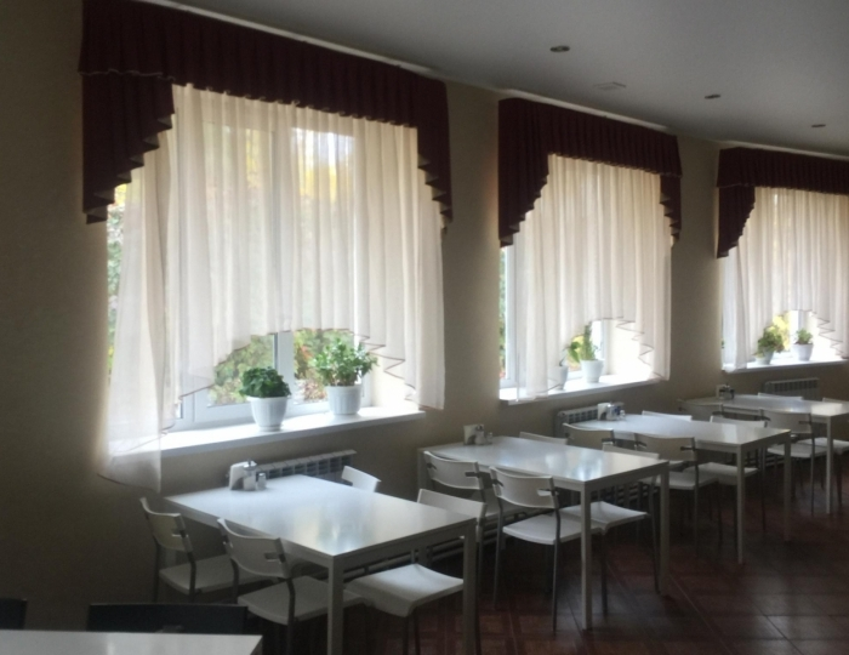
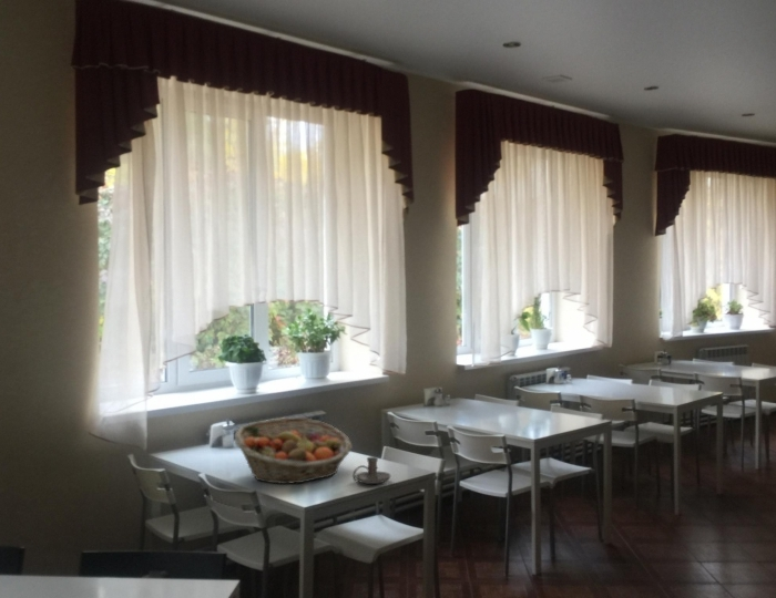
+ fruit basket (294, 448)
+ candle holder (369, 471)
